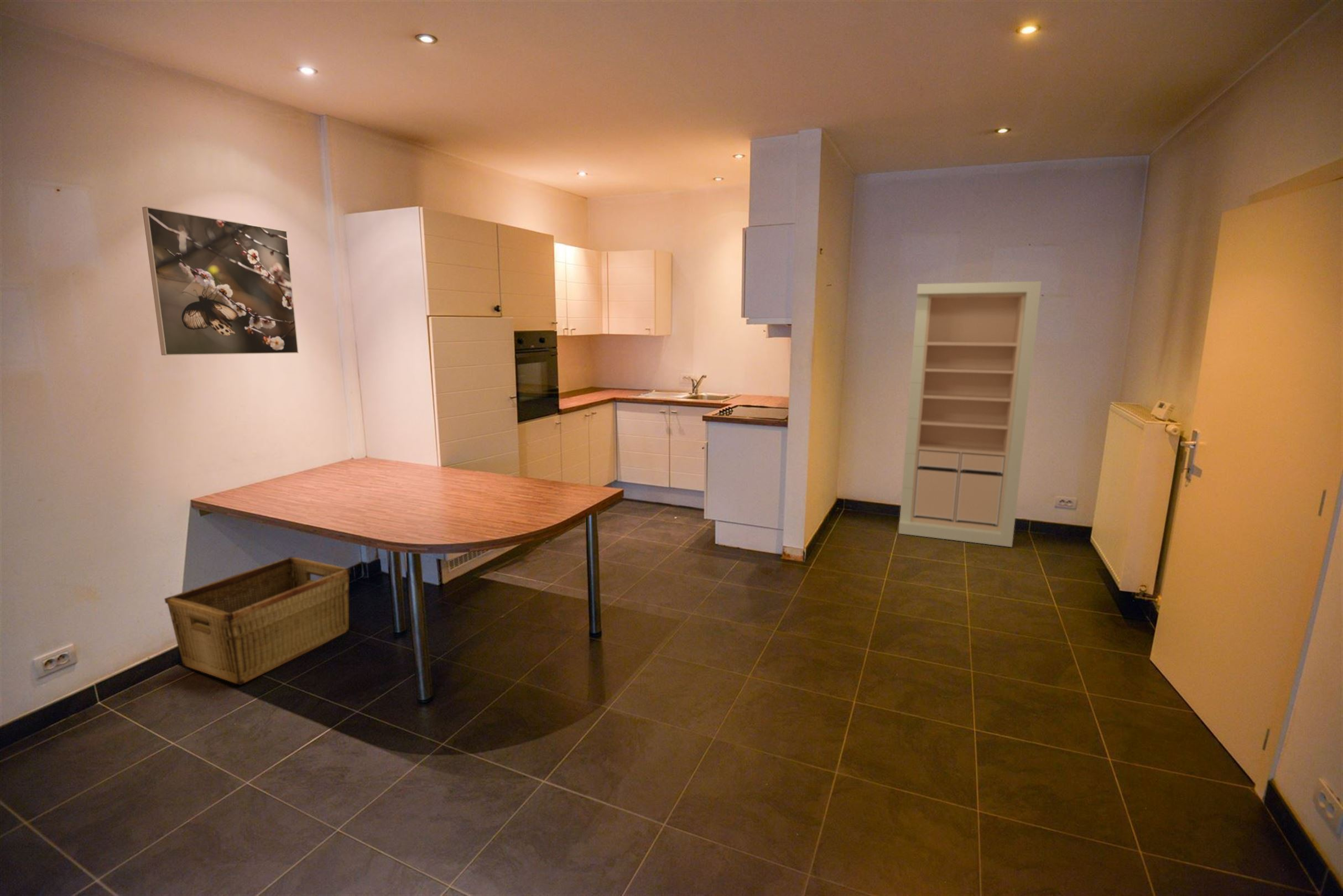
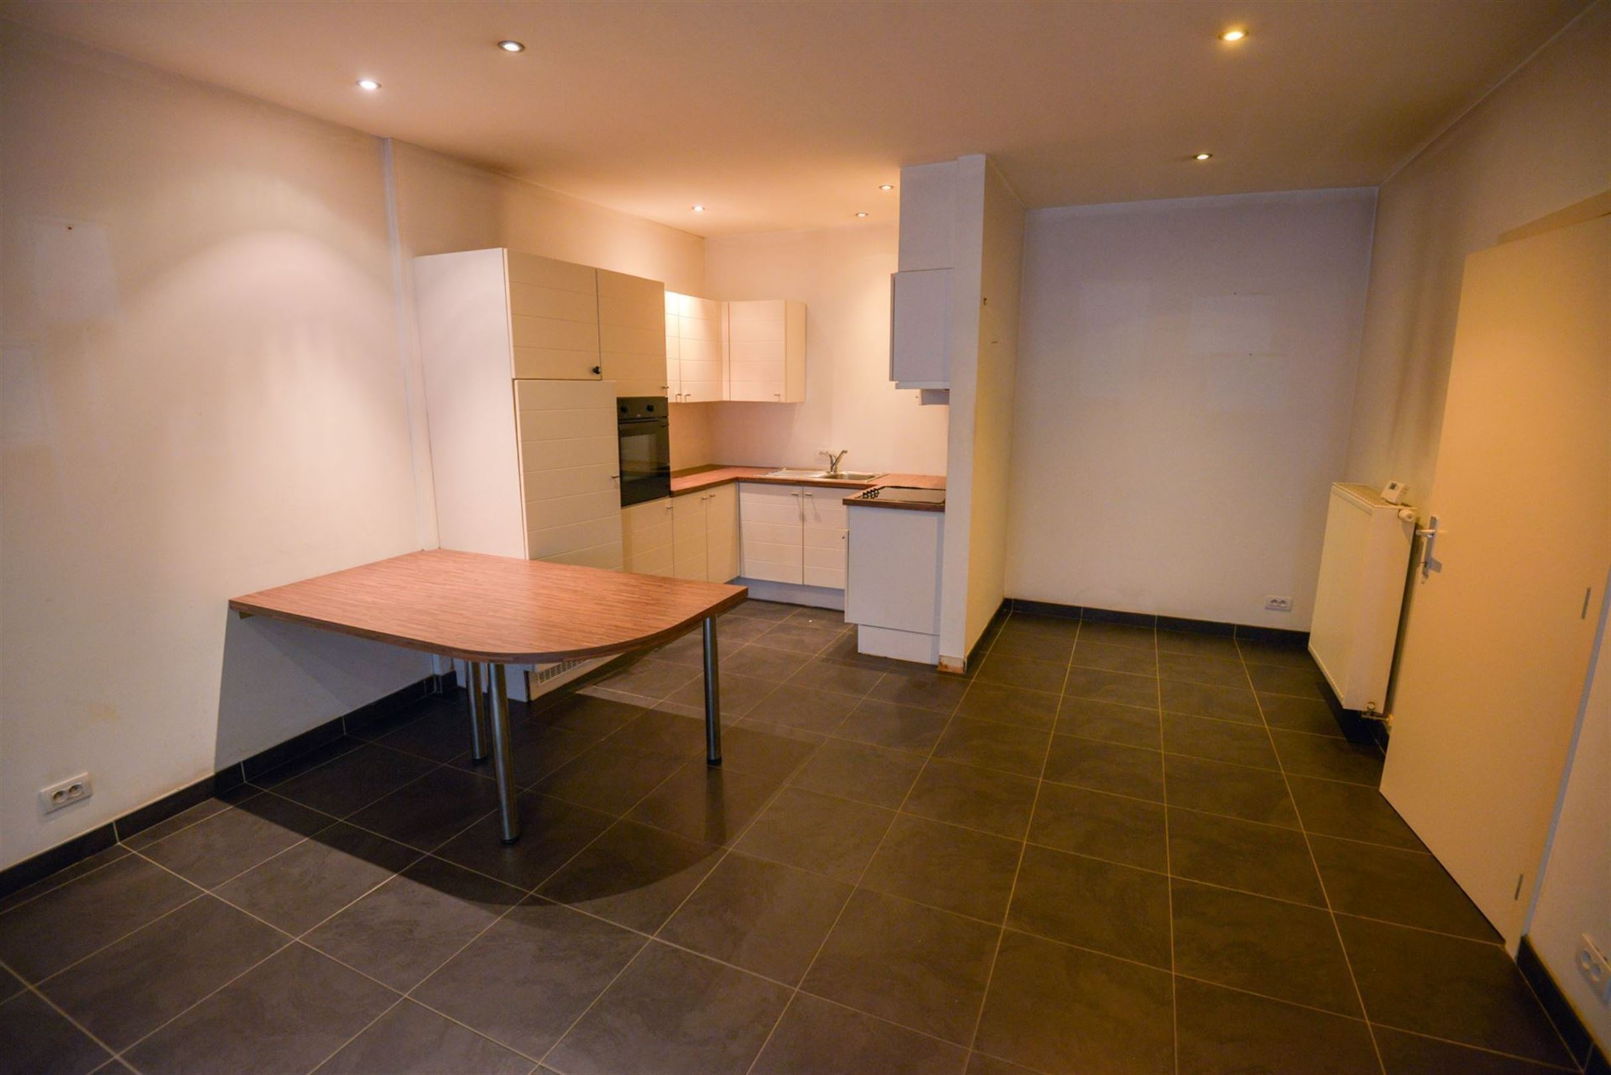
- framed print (229, 288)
- hamper (267, 615)
- storage cabinet (964, 413)
